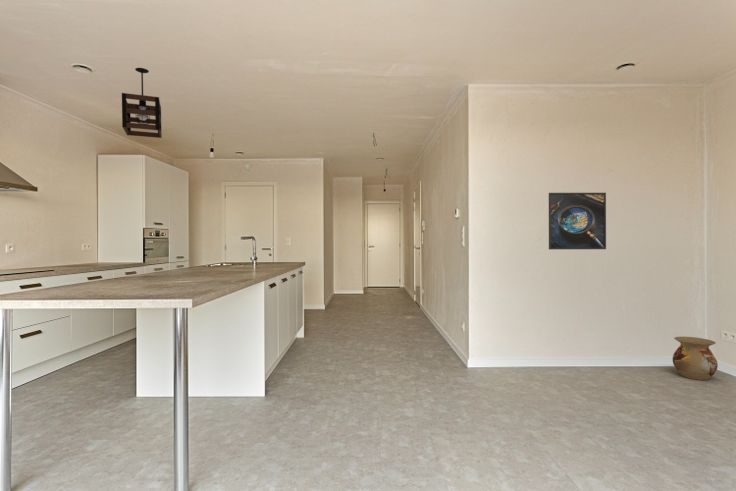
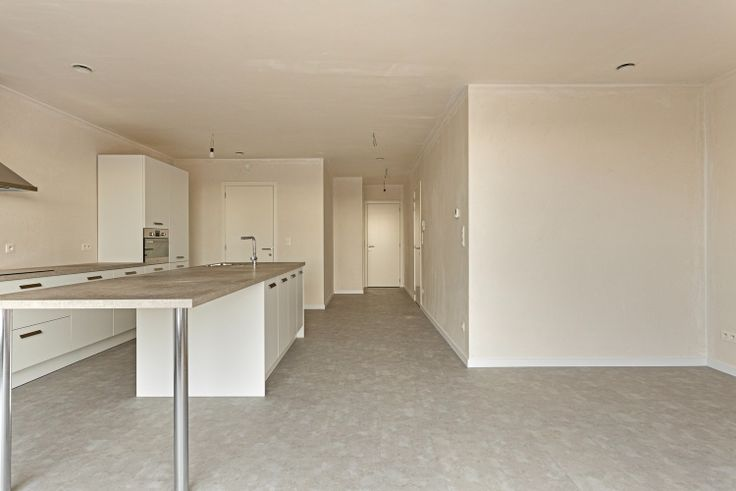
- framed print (577, 221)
- pendant light (142, 101)
- vase (694, 358)
